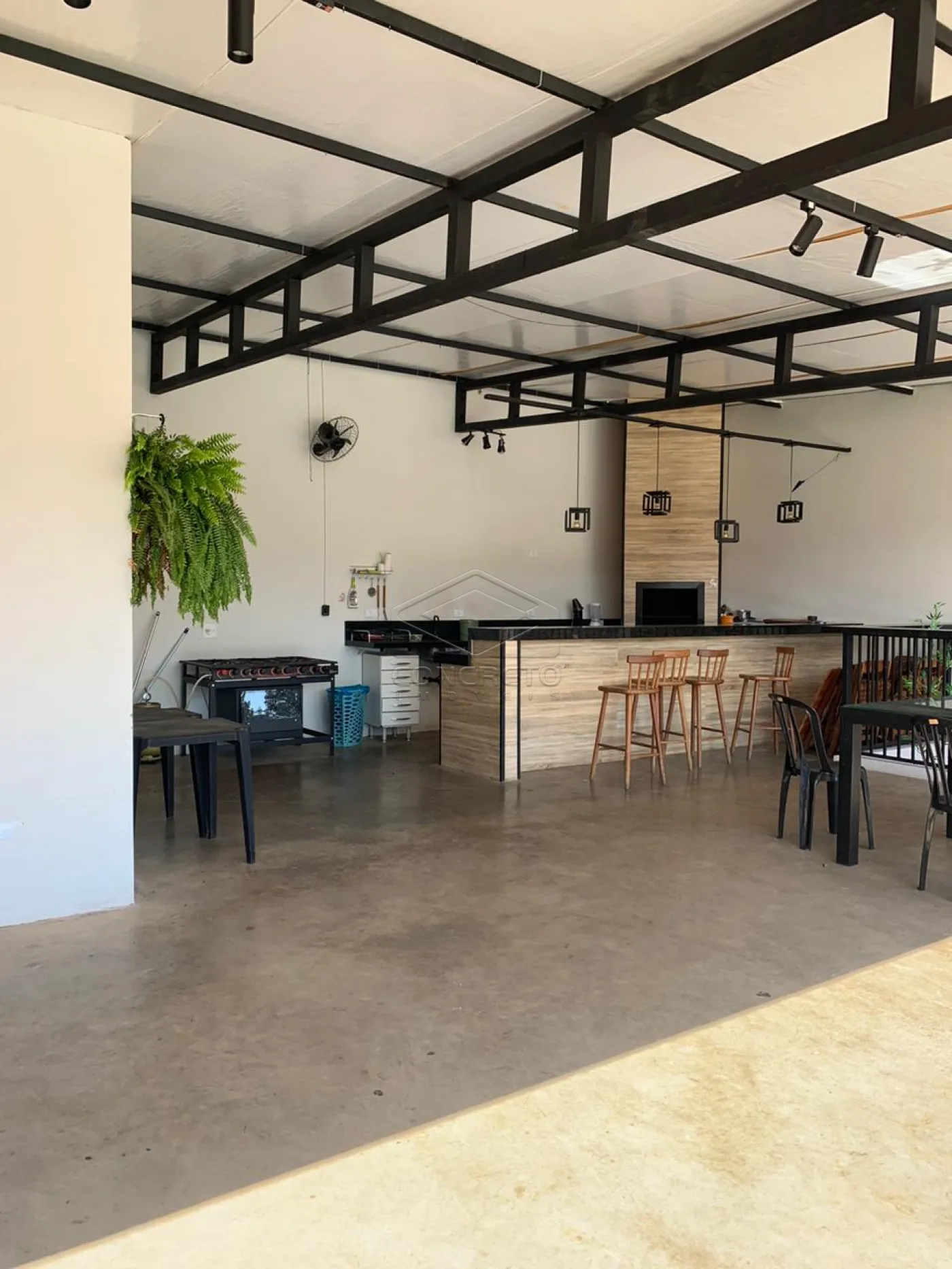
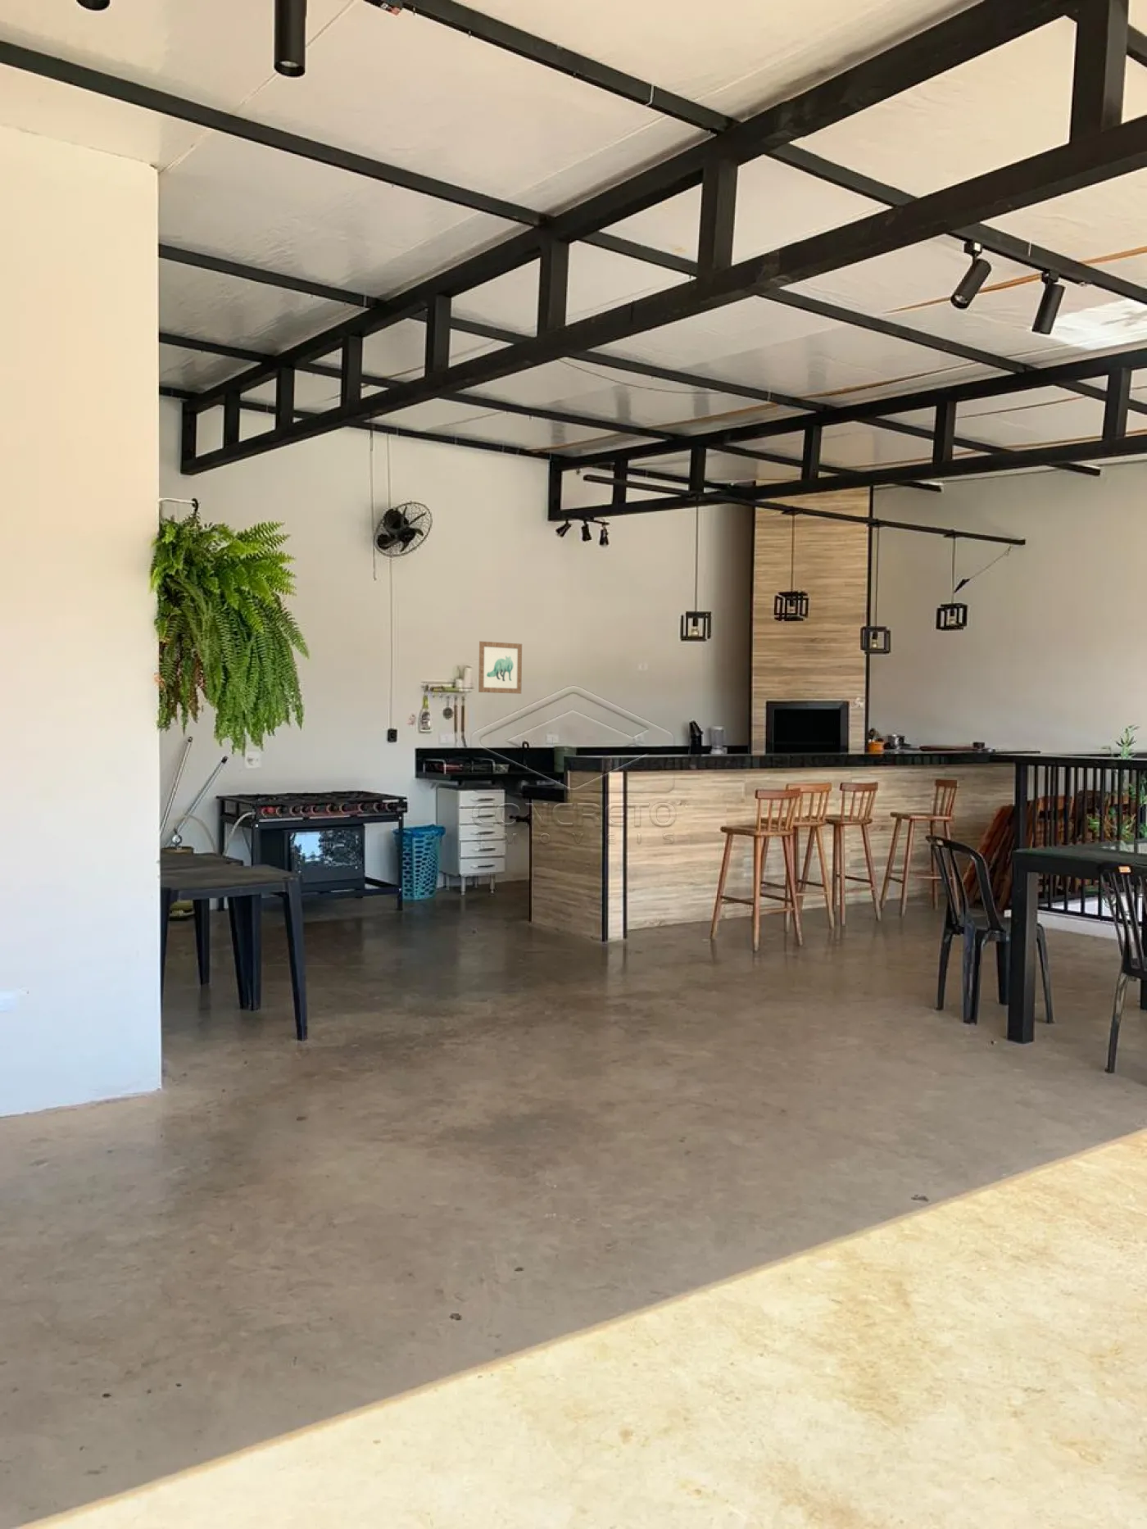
+ wall art (500, 668)
